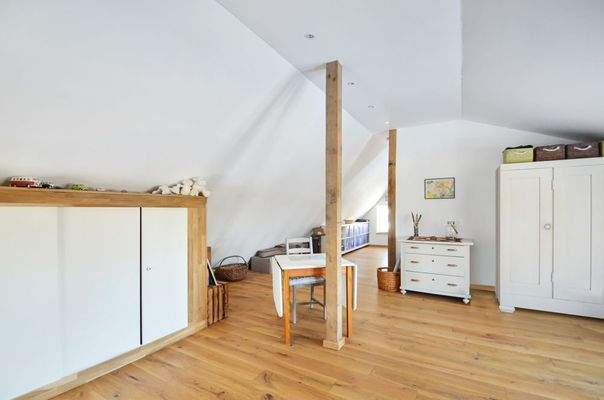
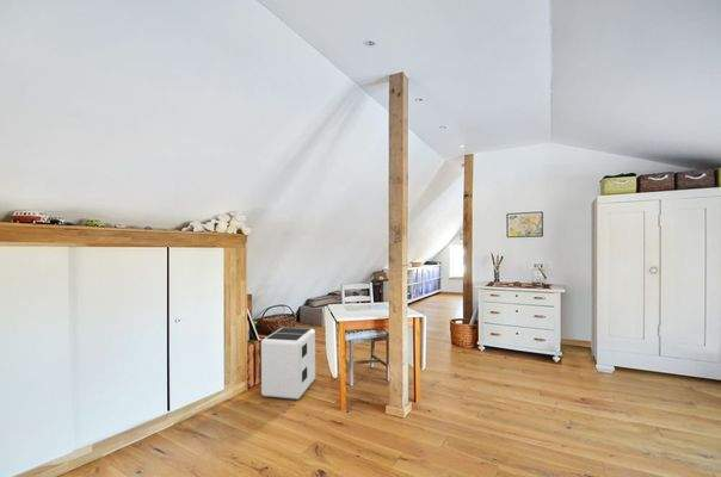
+ air purifier (289, 361)
